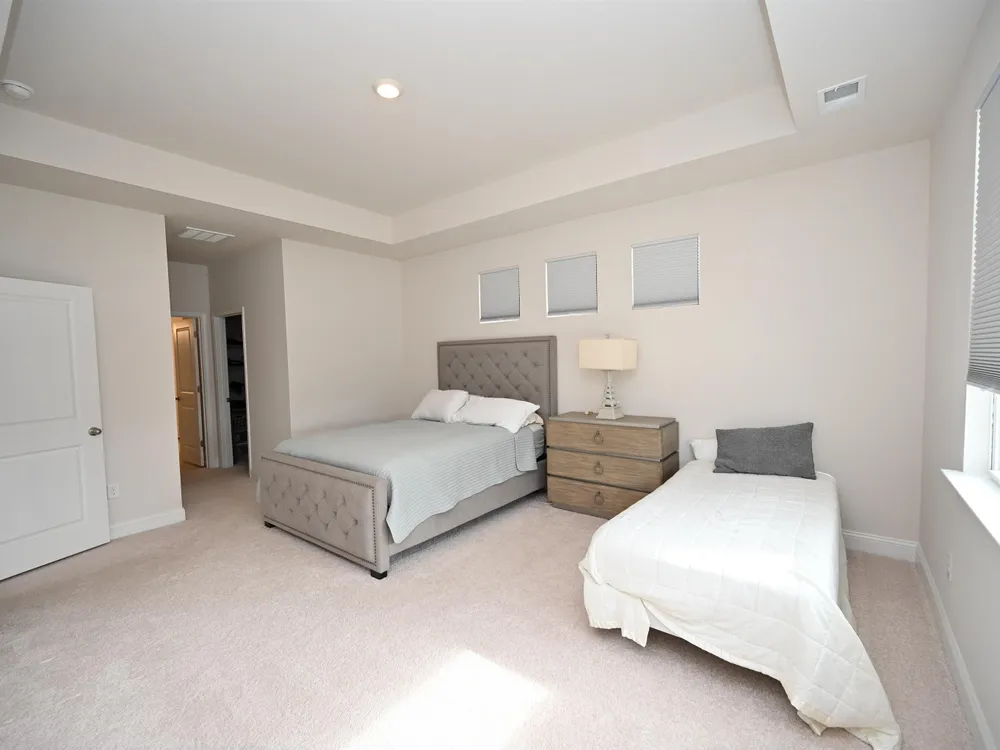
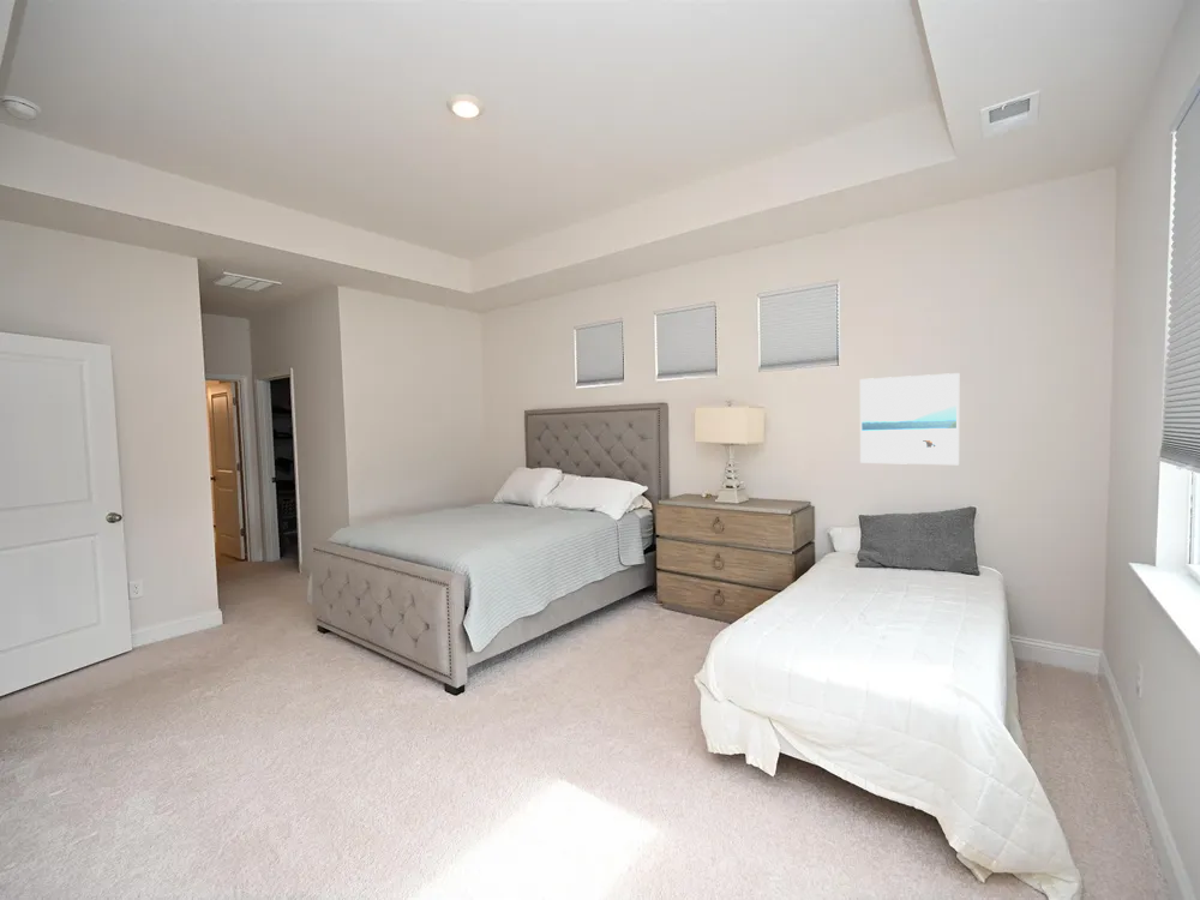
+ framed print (907, 420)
